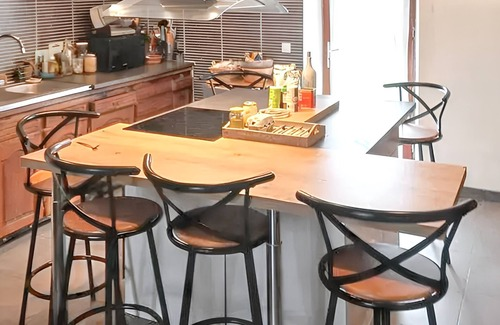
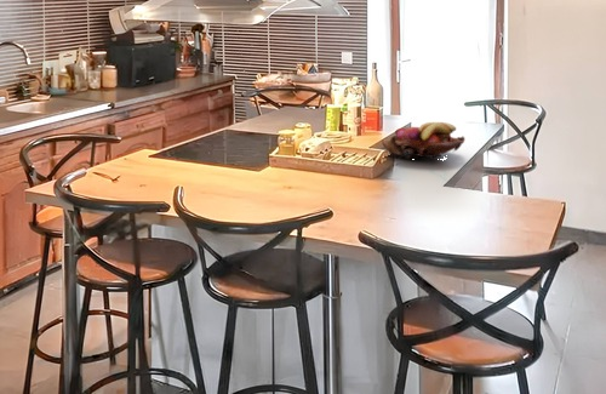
+ fruit basket (423, 139)
